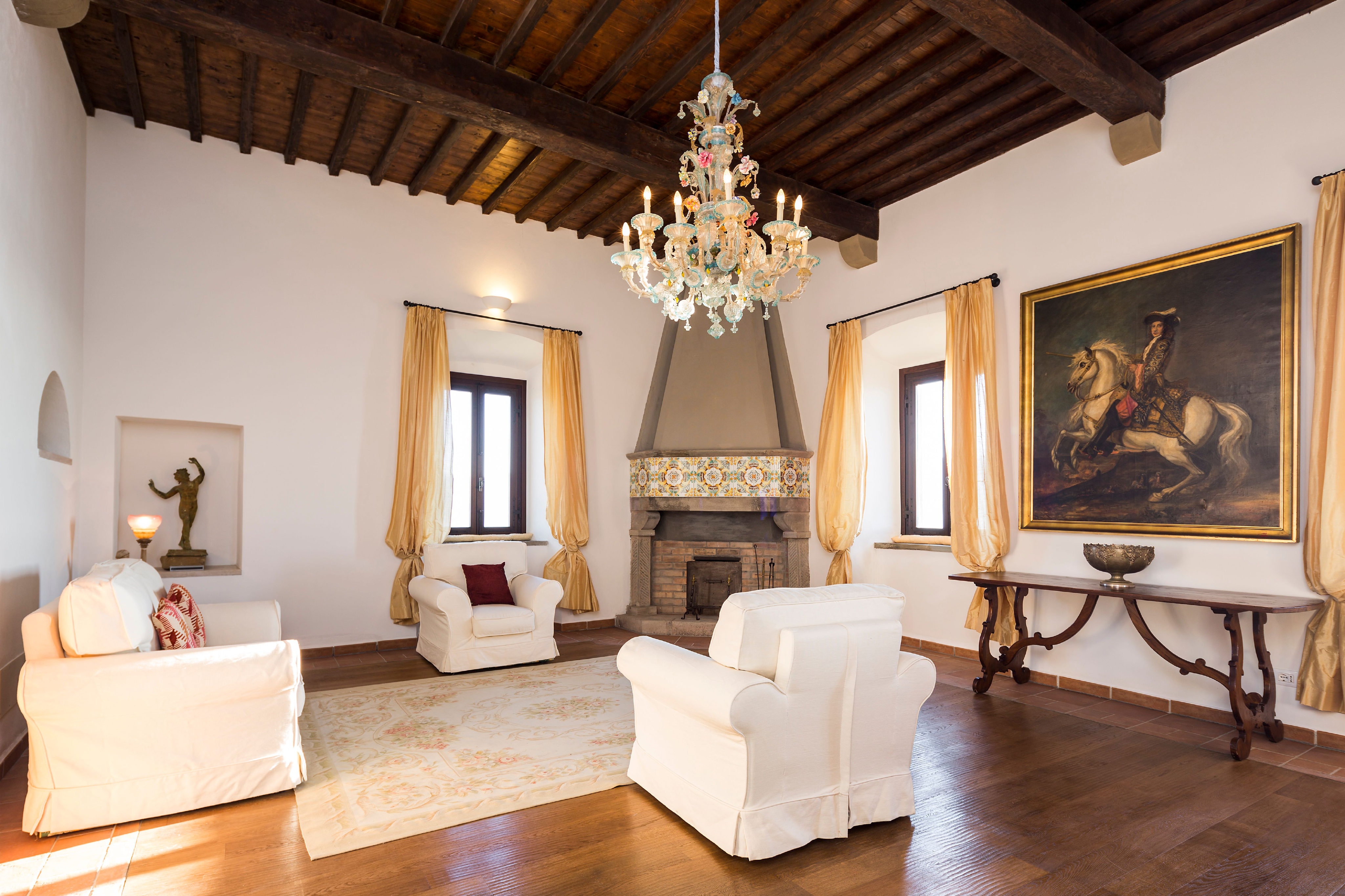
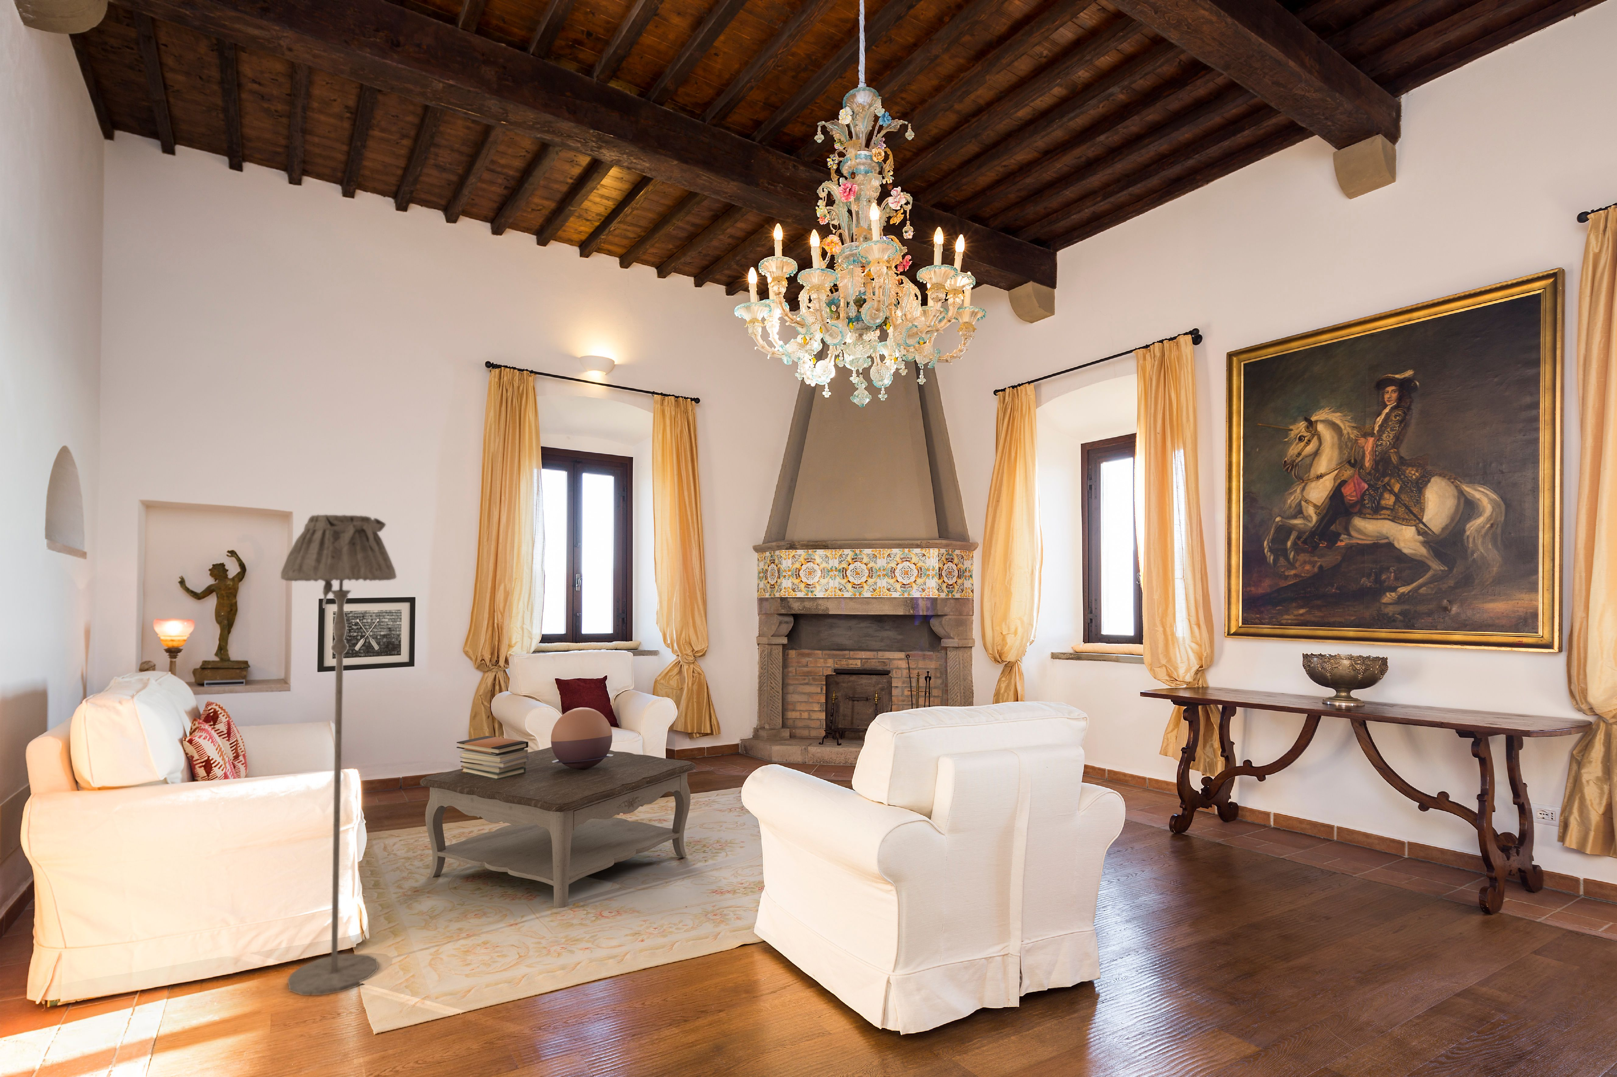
+ wall art (368, 633)
+ floor lamp (337, 744)
+ coffee table (563, 817)
+ decorative bowl (582, 738)
+ book stack (493, 756)
